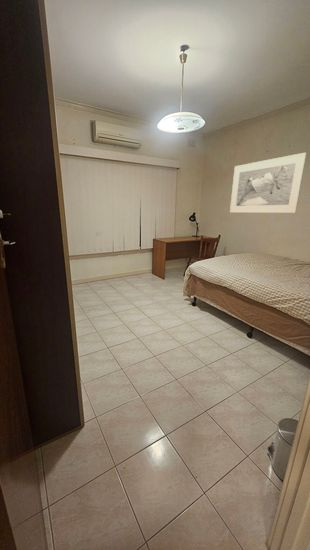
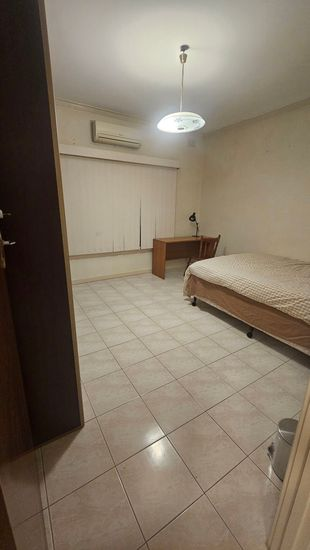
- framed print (262, 187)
